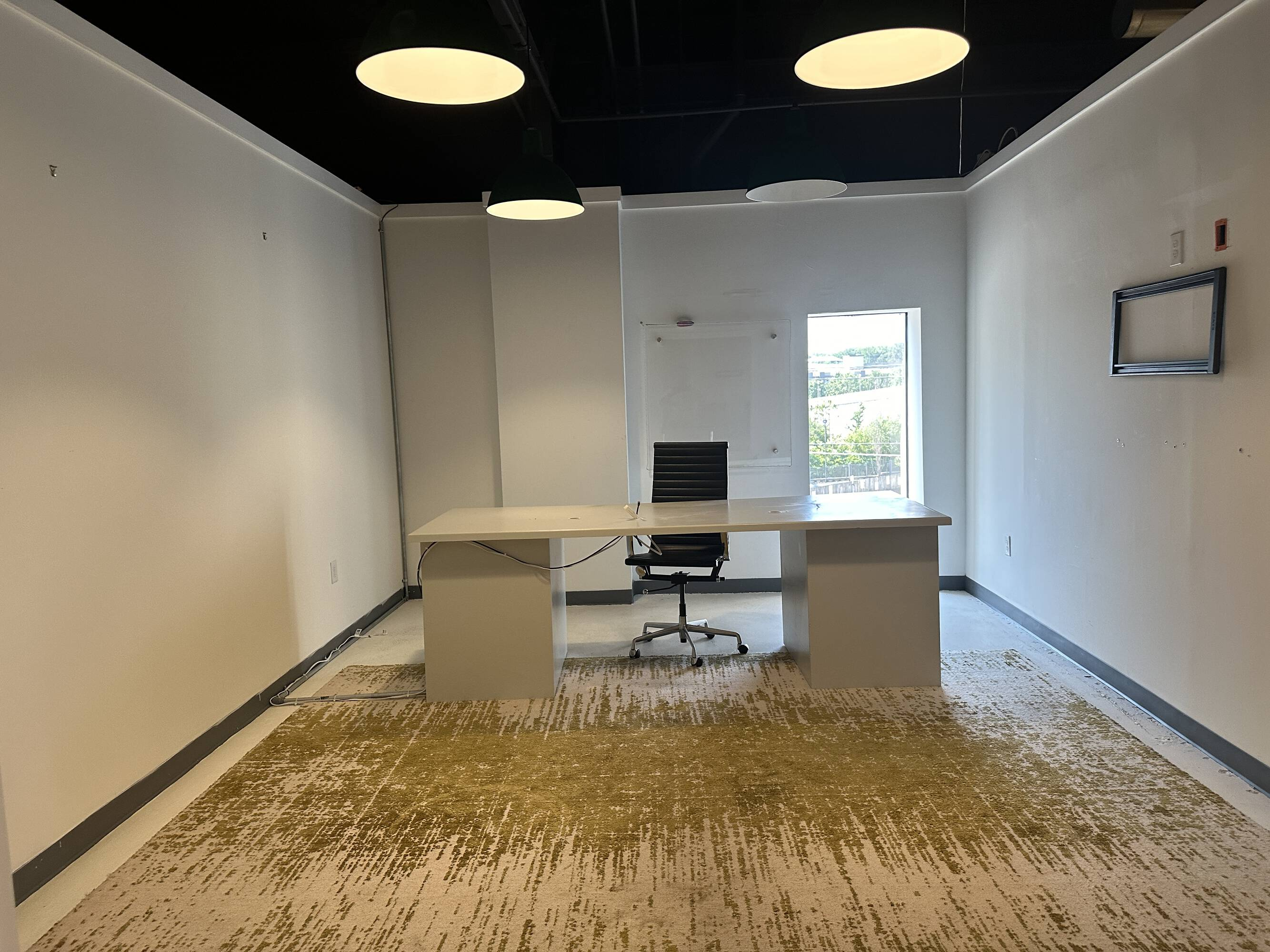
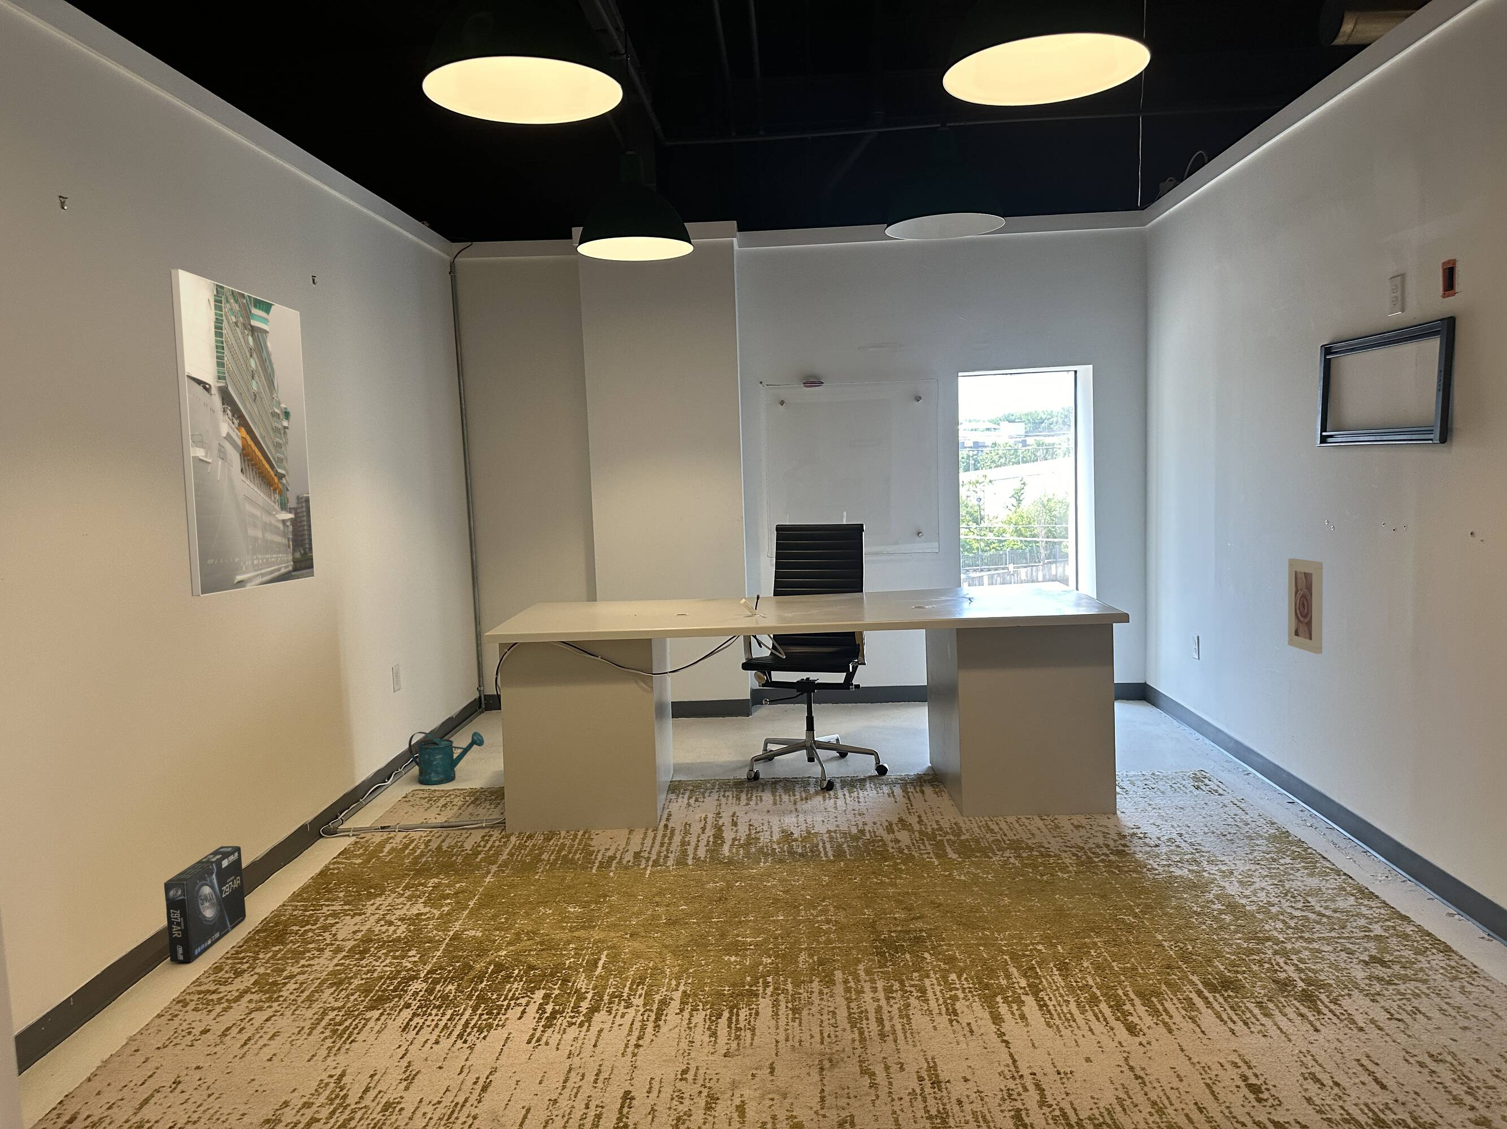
+ box (206, 901)
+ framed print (1304, 605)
+ watering can (447, 755)
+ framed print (250, 440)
